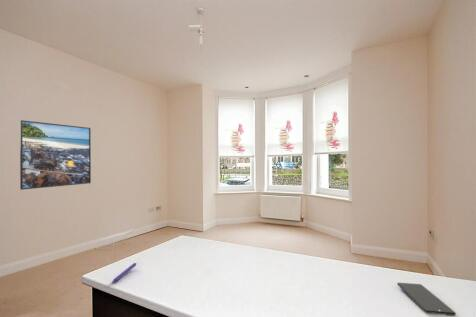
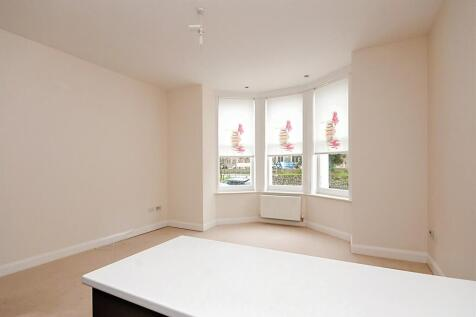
- smartphone (423, 297)
- pen (124, 272)
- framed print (59, 155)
